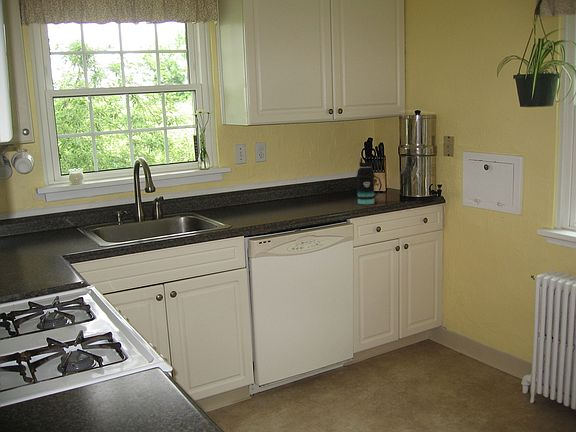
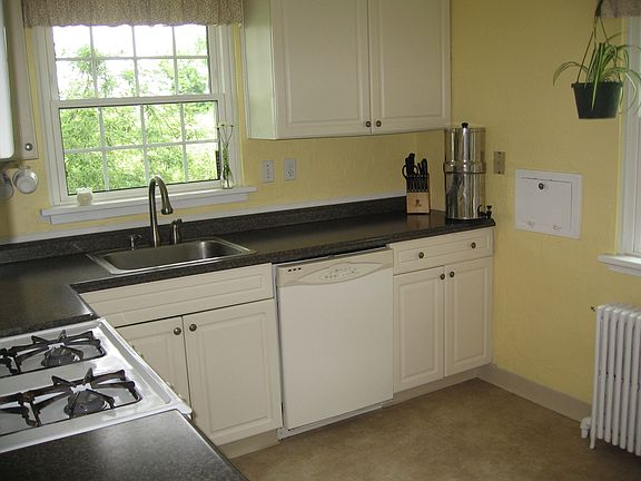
- bottle (369, 180)
